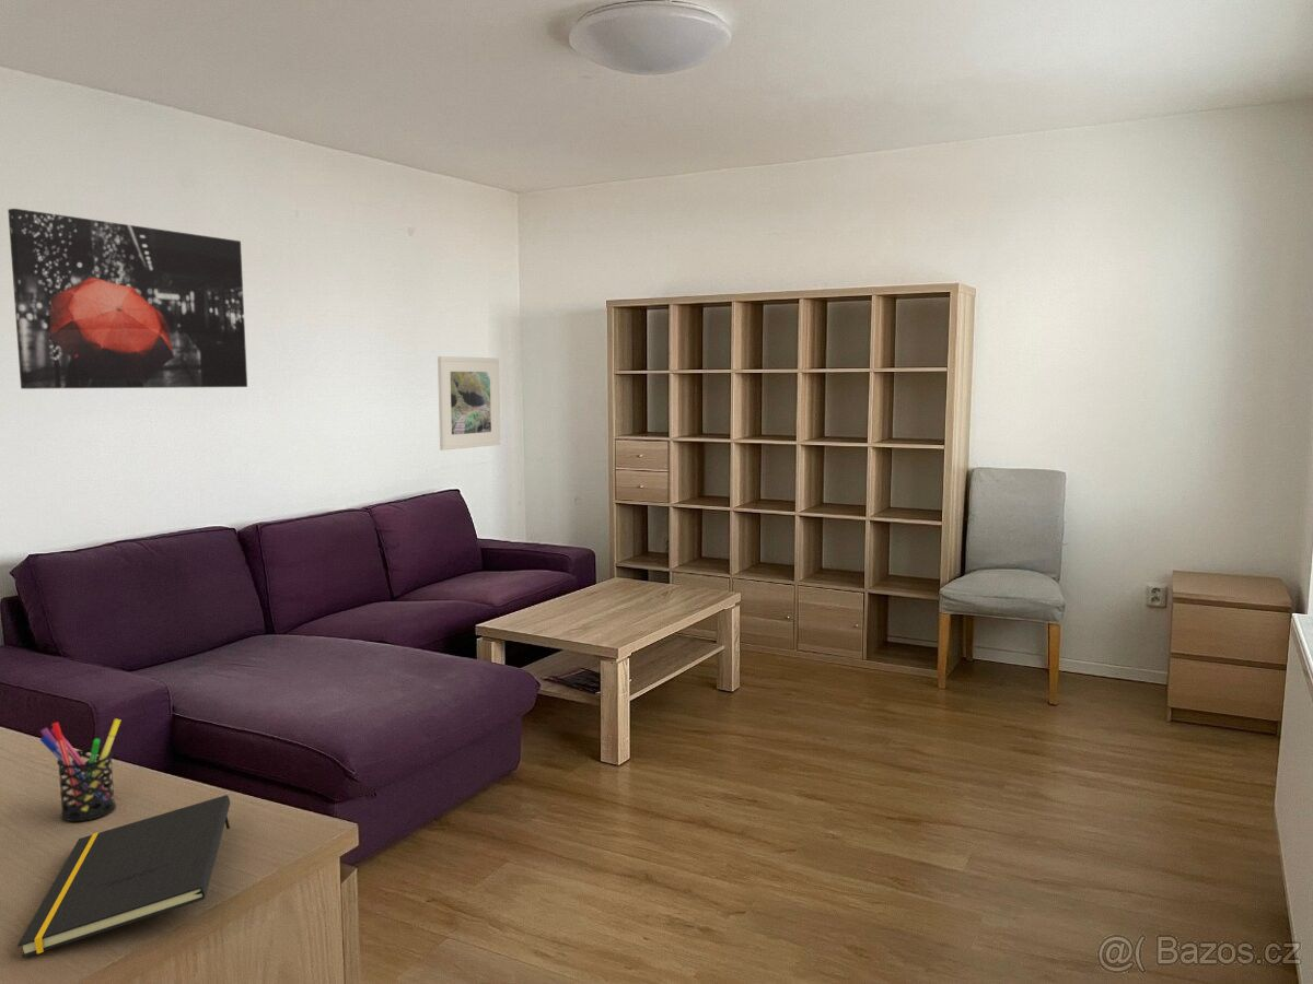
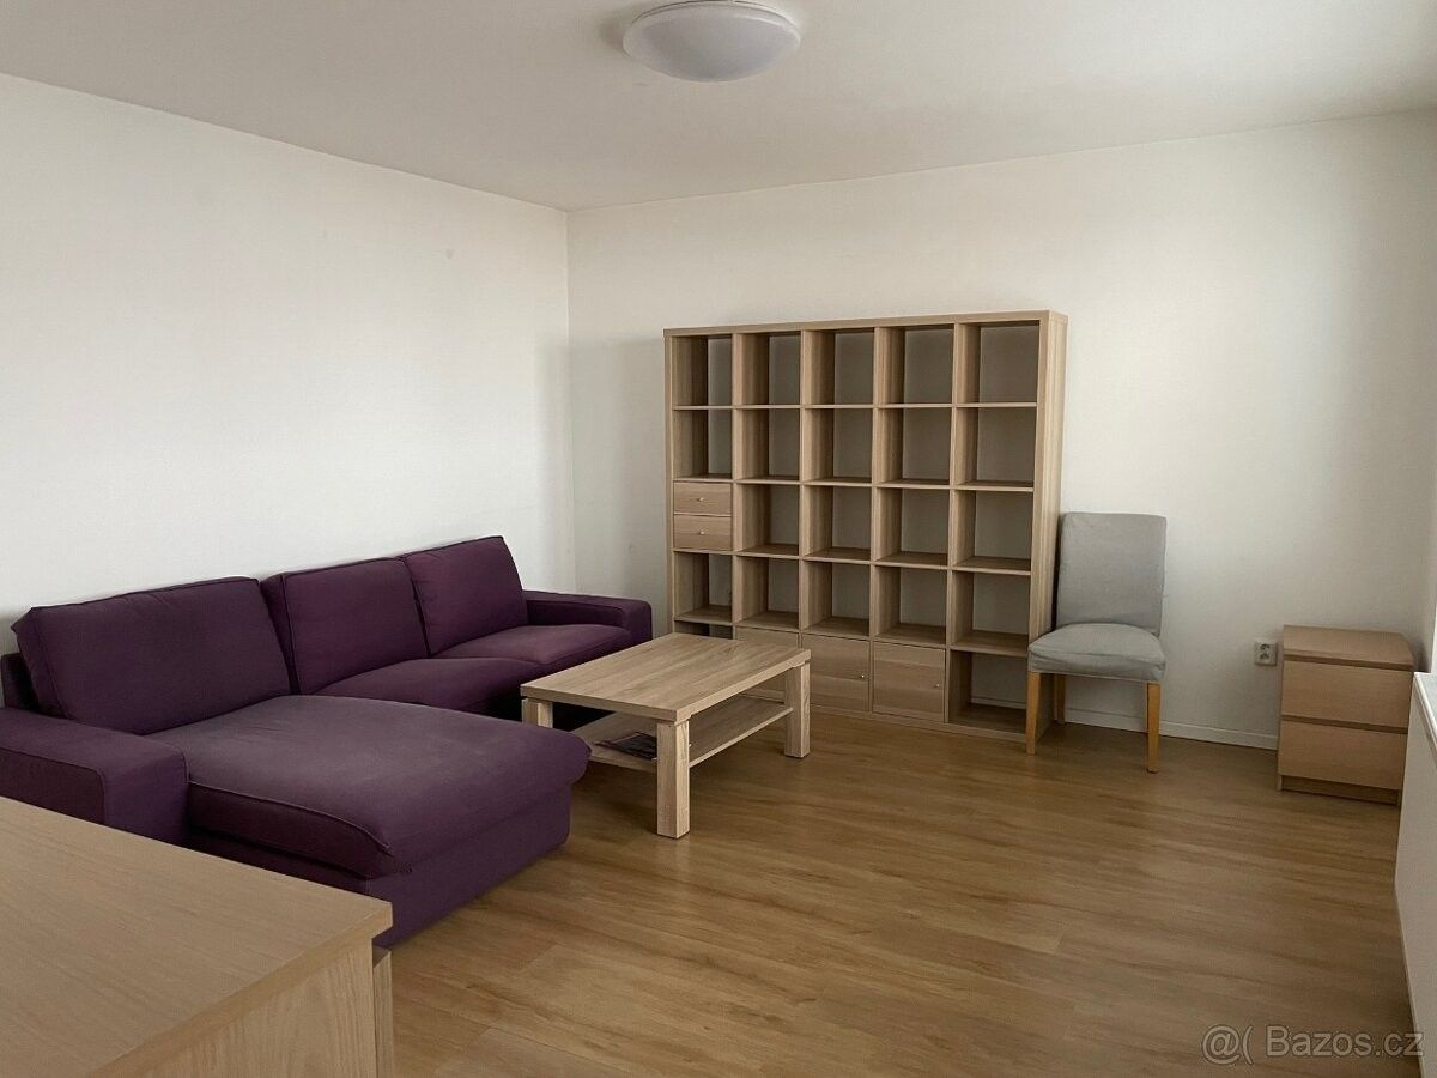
- pen holder (84, 765)
- wall art (140, 307)
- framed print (469, 402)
- notepad (137, 866)
